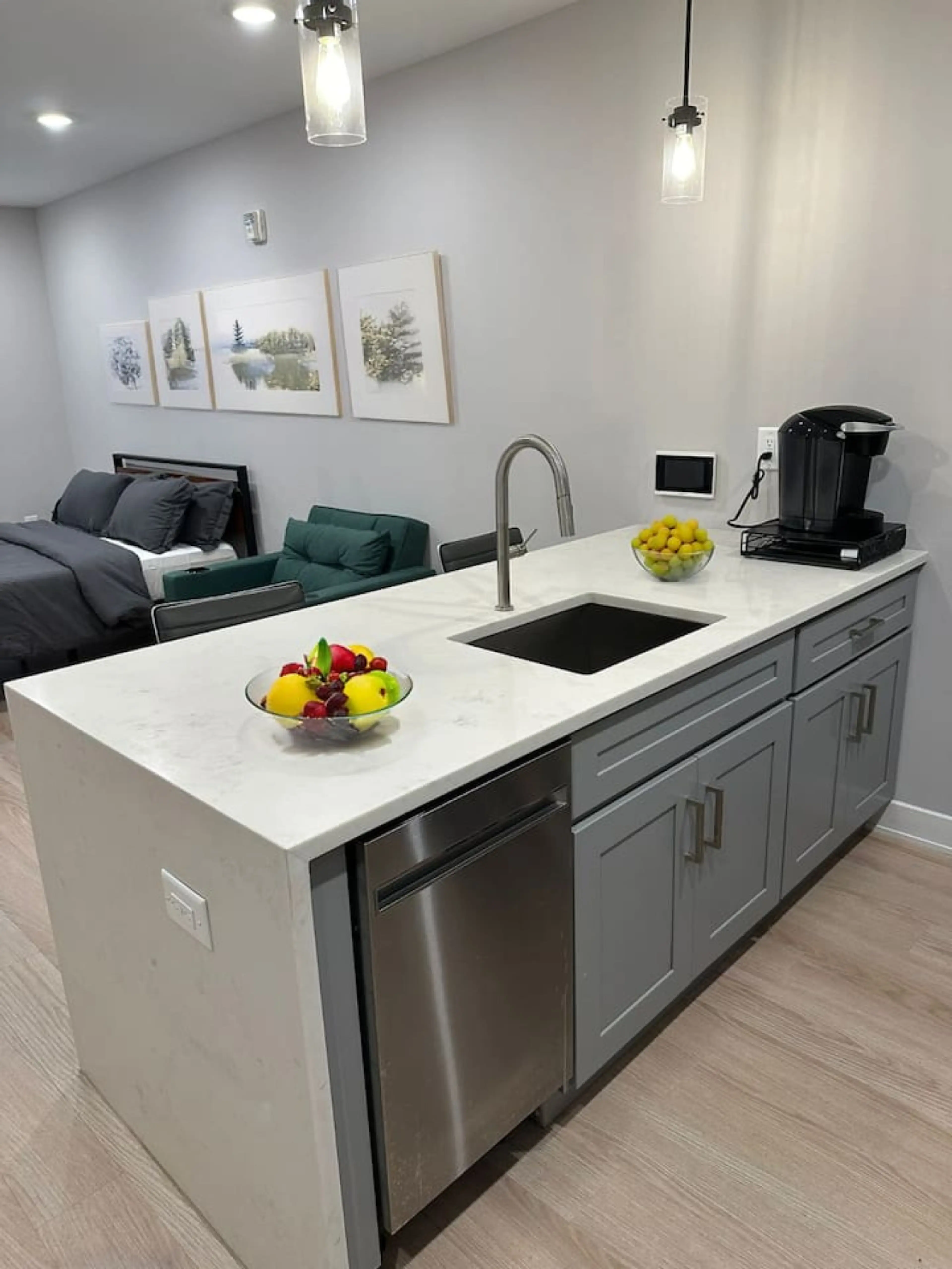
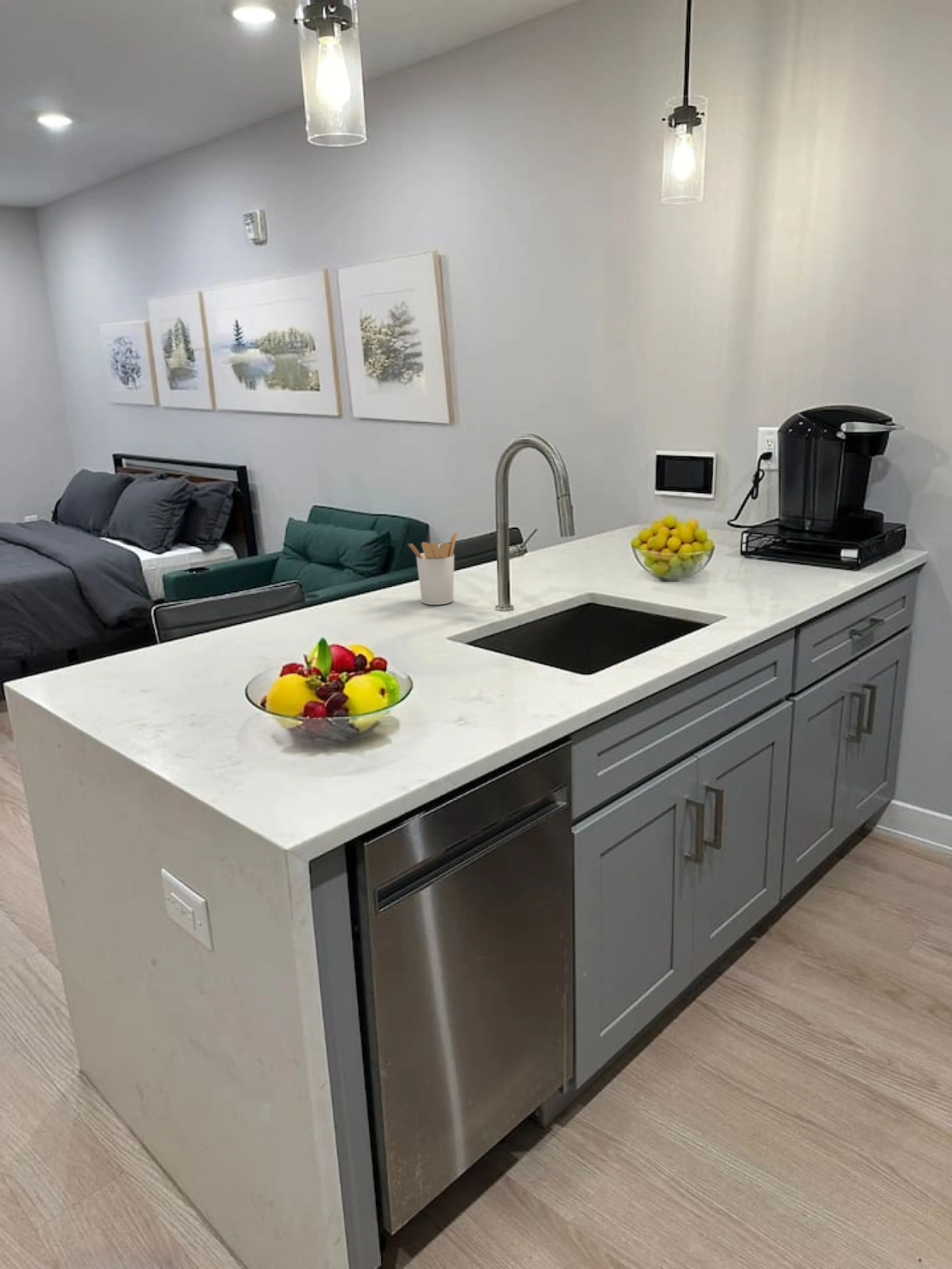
+ utensil holder (436, 569)
